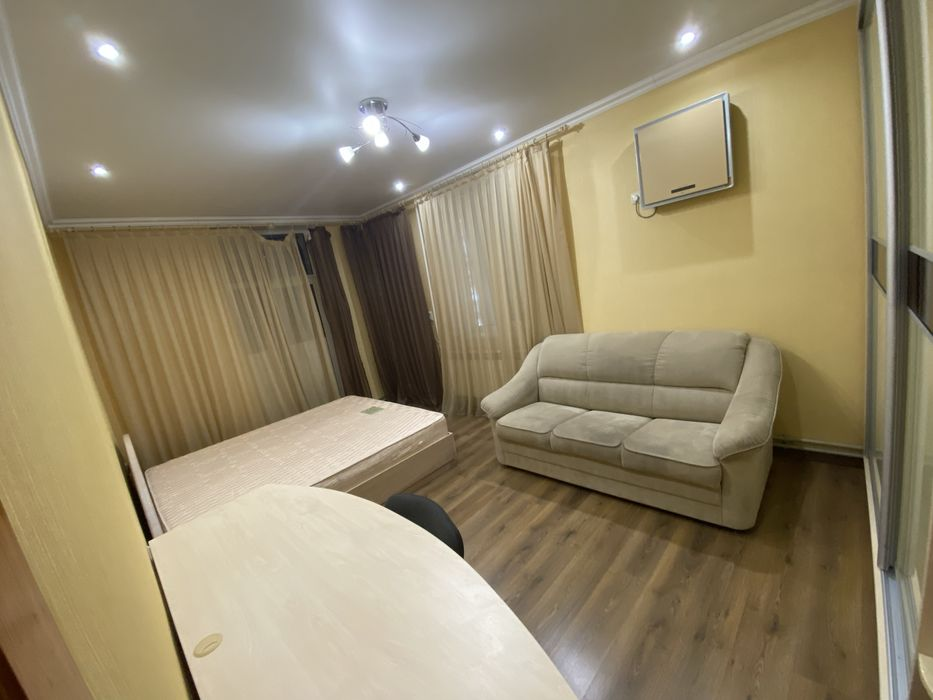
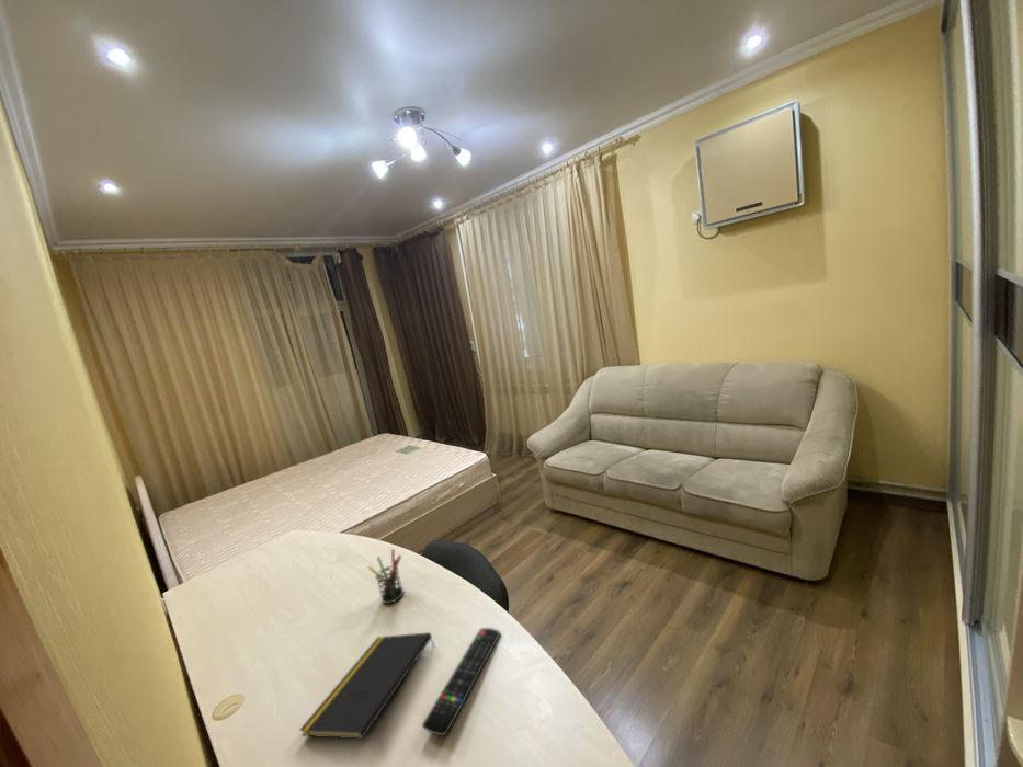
+ remote control (466, 674)
+ pen holder (387, 574)
+ notepad (371, 679)
